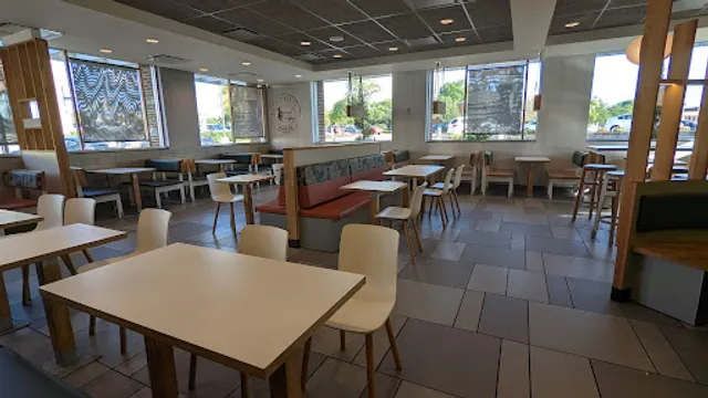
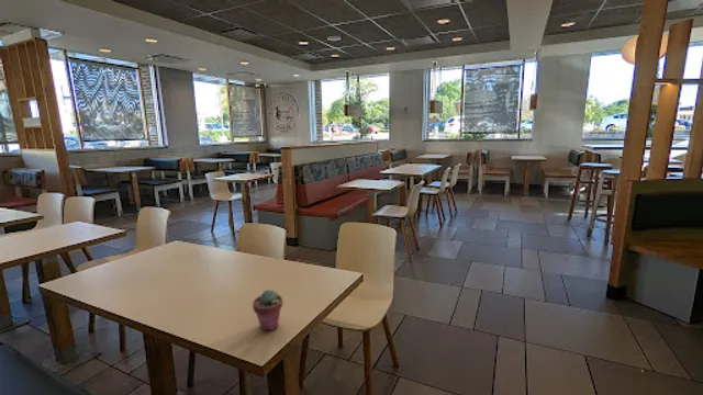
+ potted succulent (268, 307)
